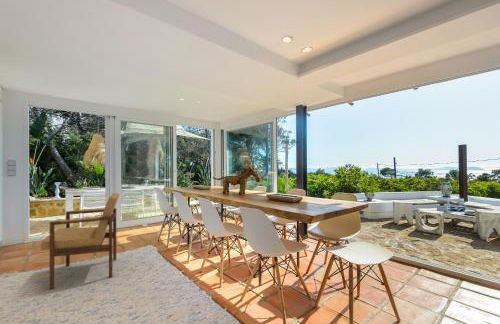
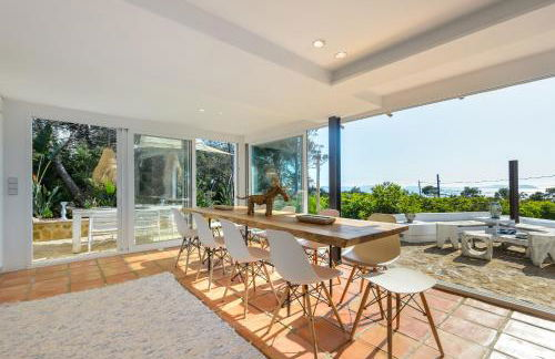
- armchair (85, 233)
